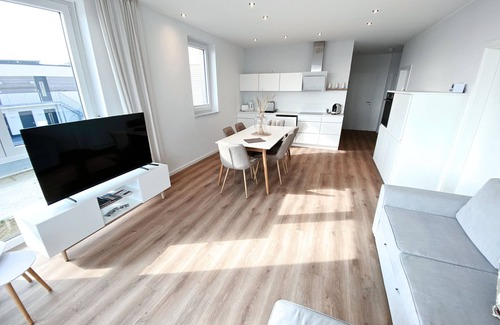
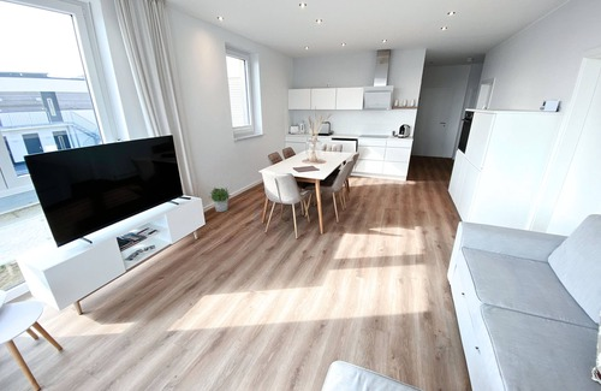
+ potted plant (220, 199)
